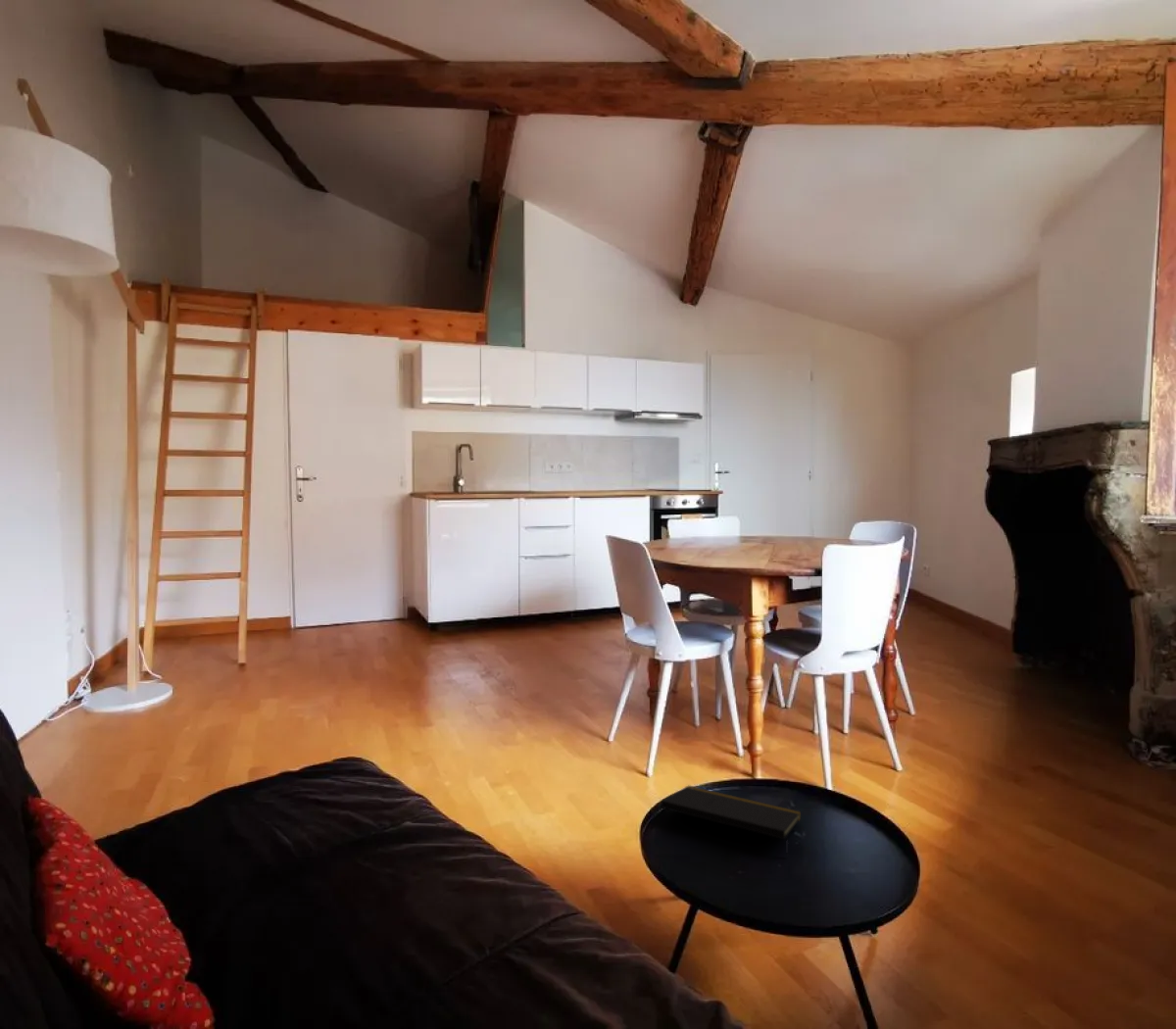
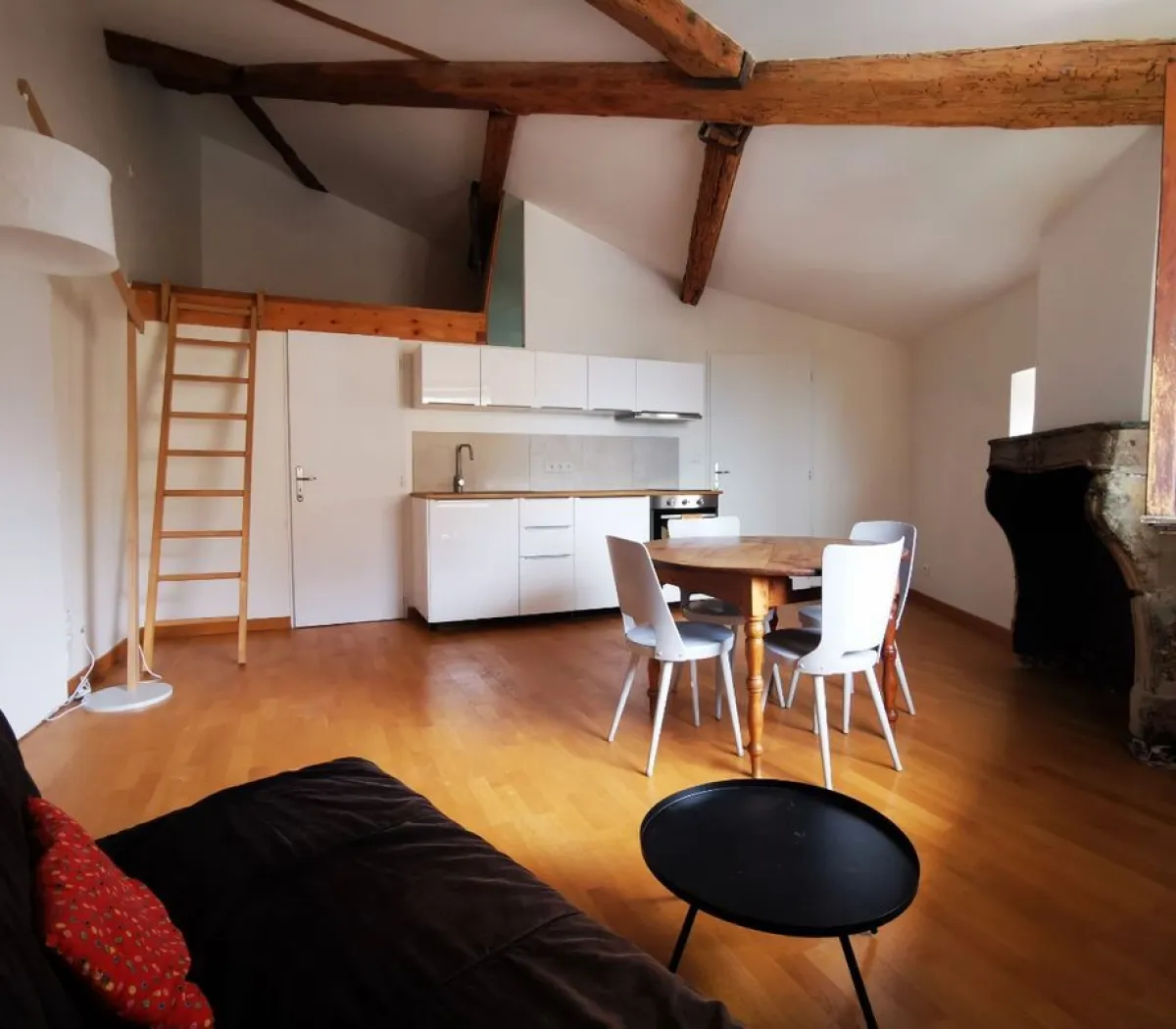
- notepad (731, 809)
